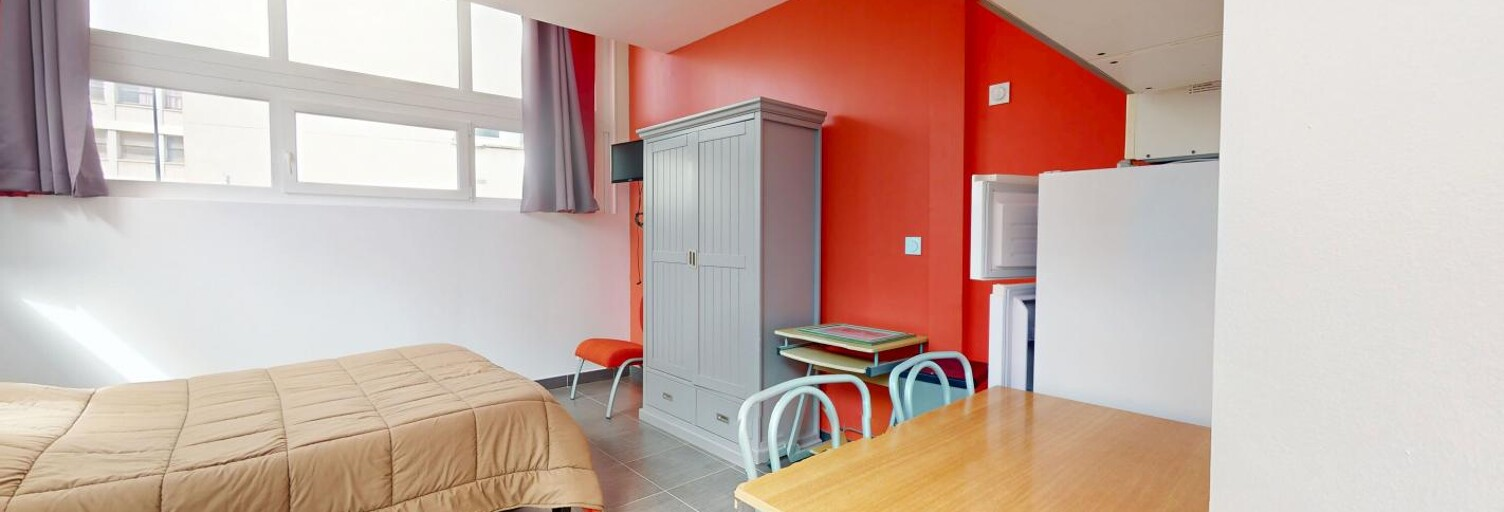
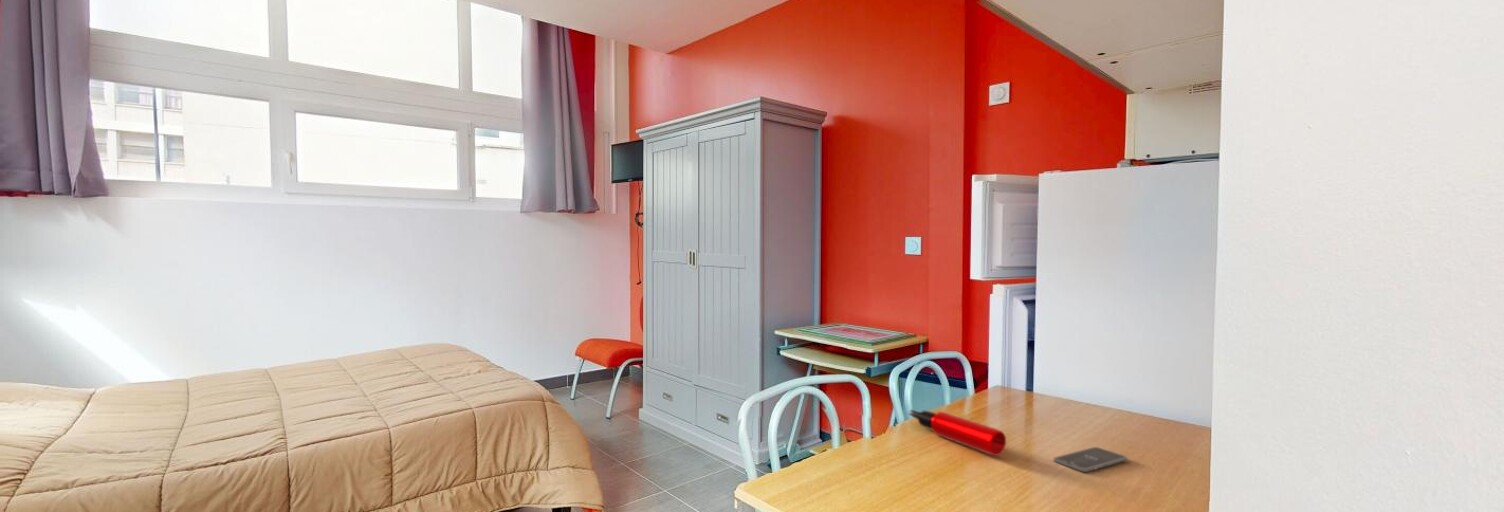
+ smartphone (1090, 459)
+ water bottle (955, 428)
